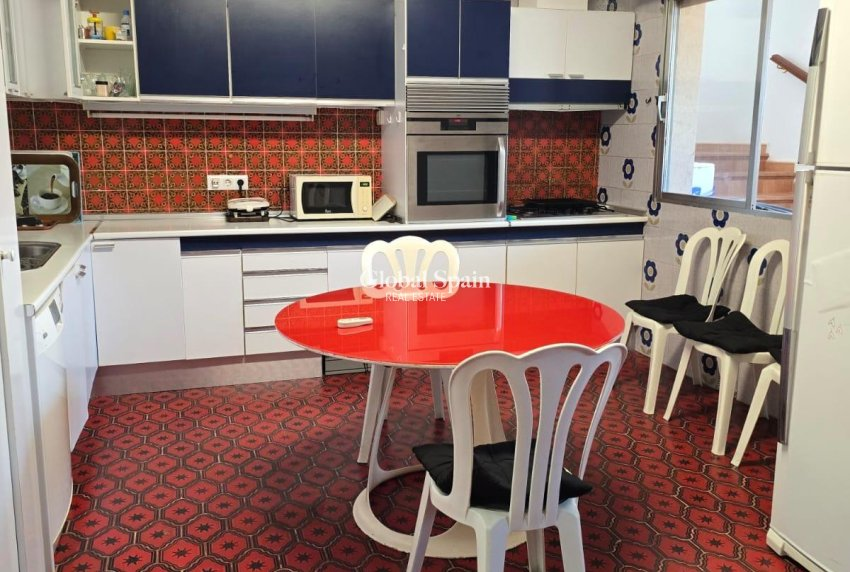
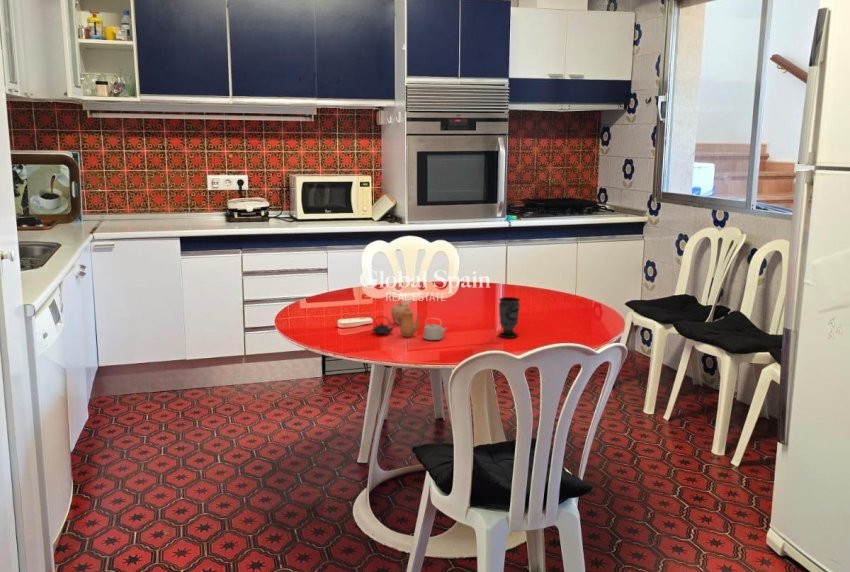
+ fruit (401, 311)
+ teapot (409, 321)
+ cup (508, 317)
